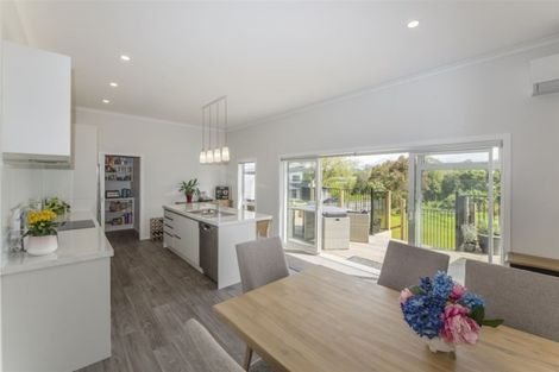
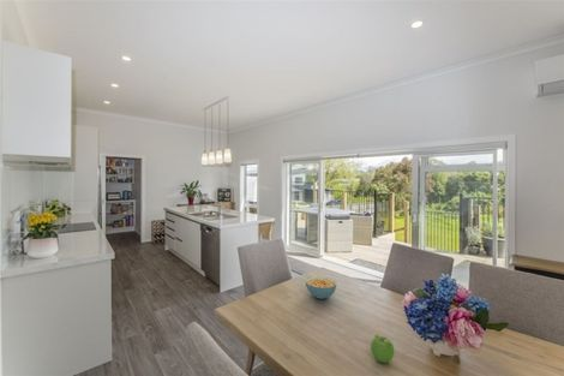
+ fruit (382, 347)
+ cereal bowl (320, 288)
